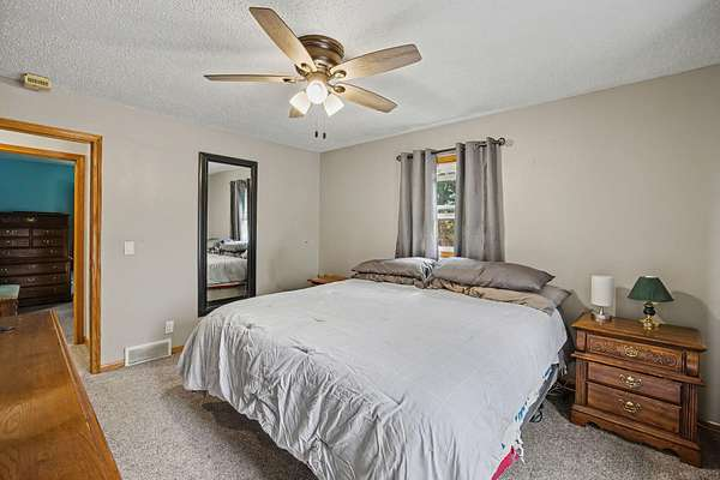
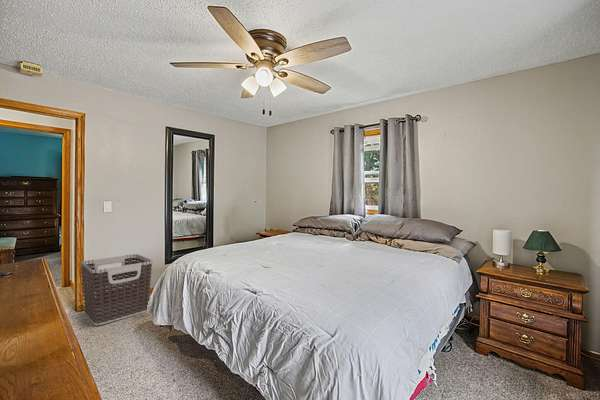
+ clothes hamper (117, 286)
